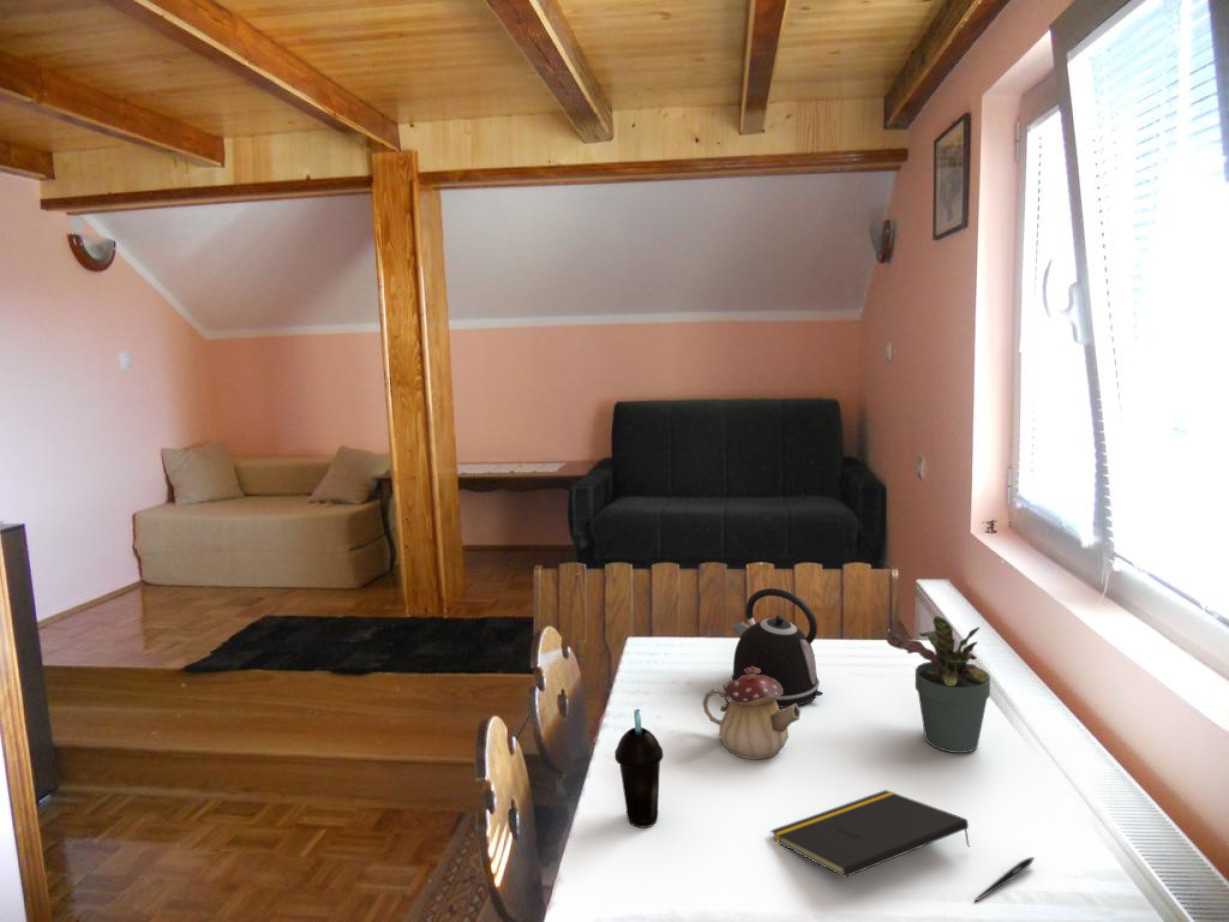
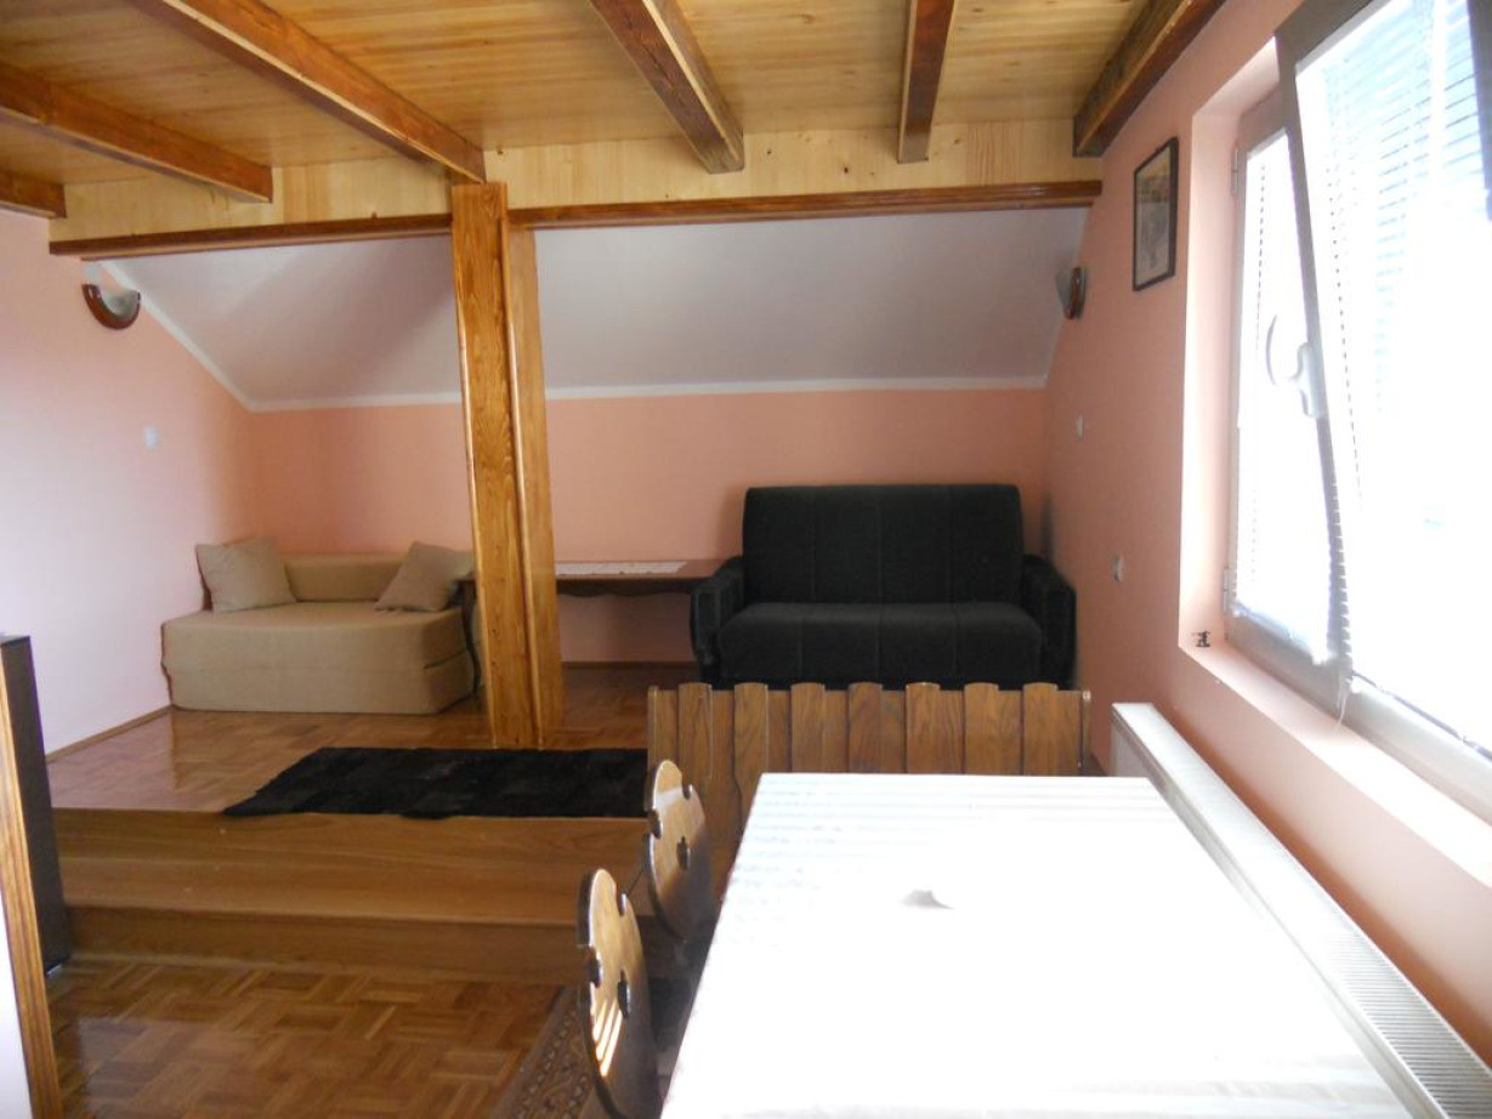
- pen (1004, 877)
- kettle (774, 639)
- potted plant (939, 676)
- teapot (748, 705)
- cup (639, 765)
- notepad (867, 829)
